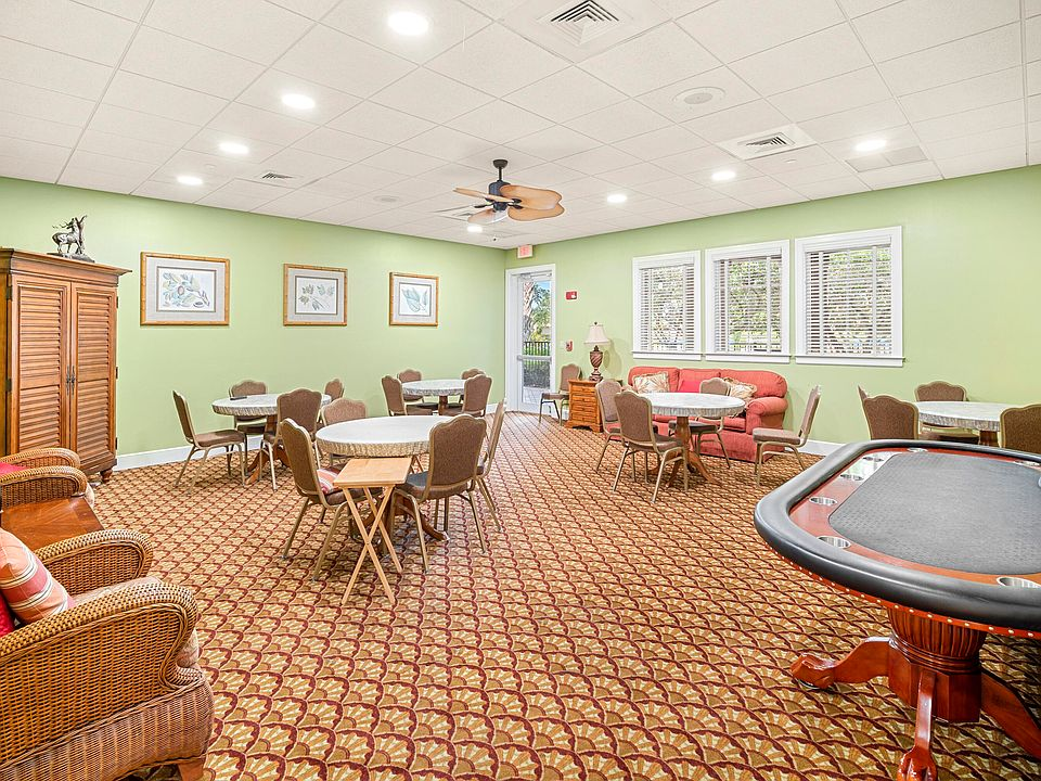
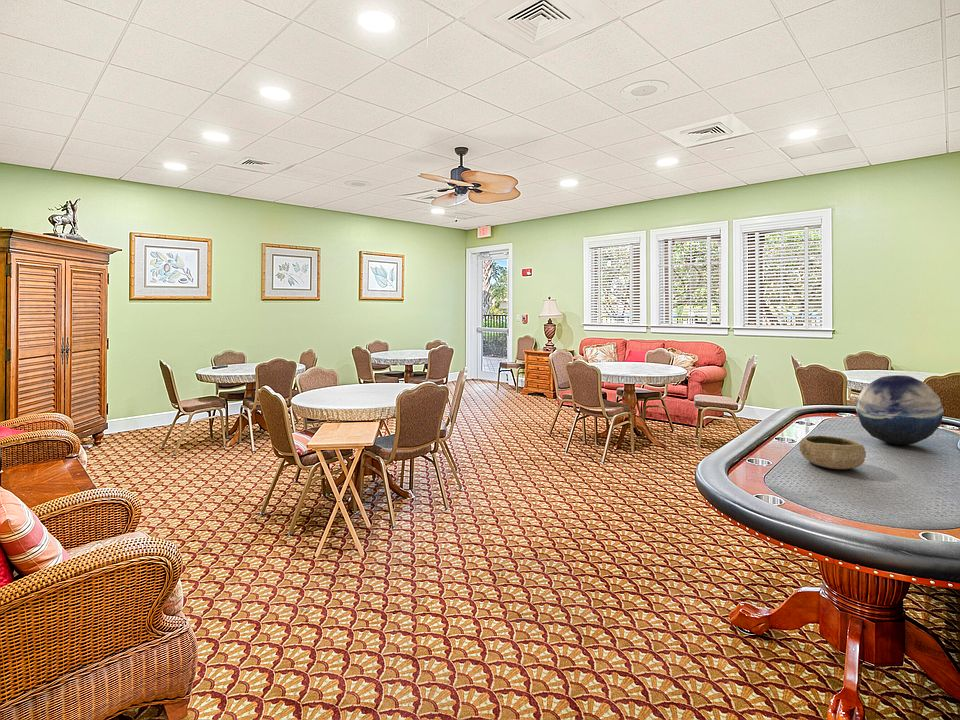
+ decorative orb (897, 409)
+ bowl (832, 452)
